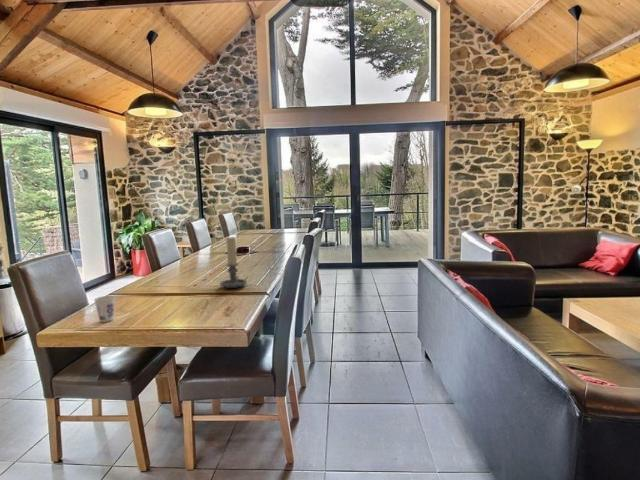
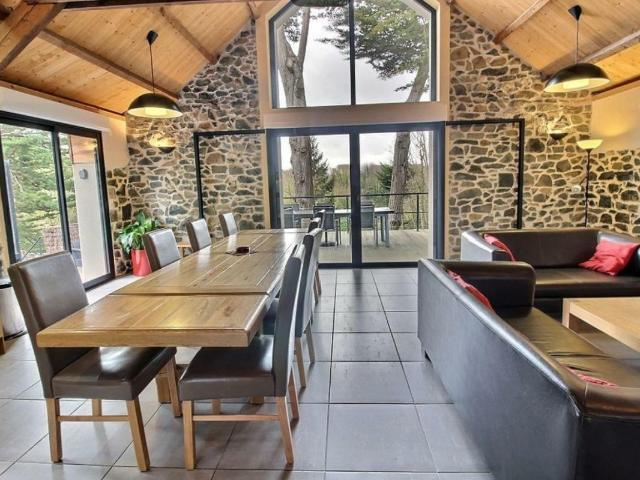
- candle holder (233, 261)
- cup (105, 309)
